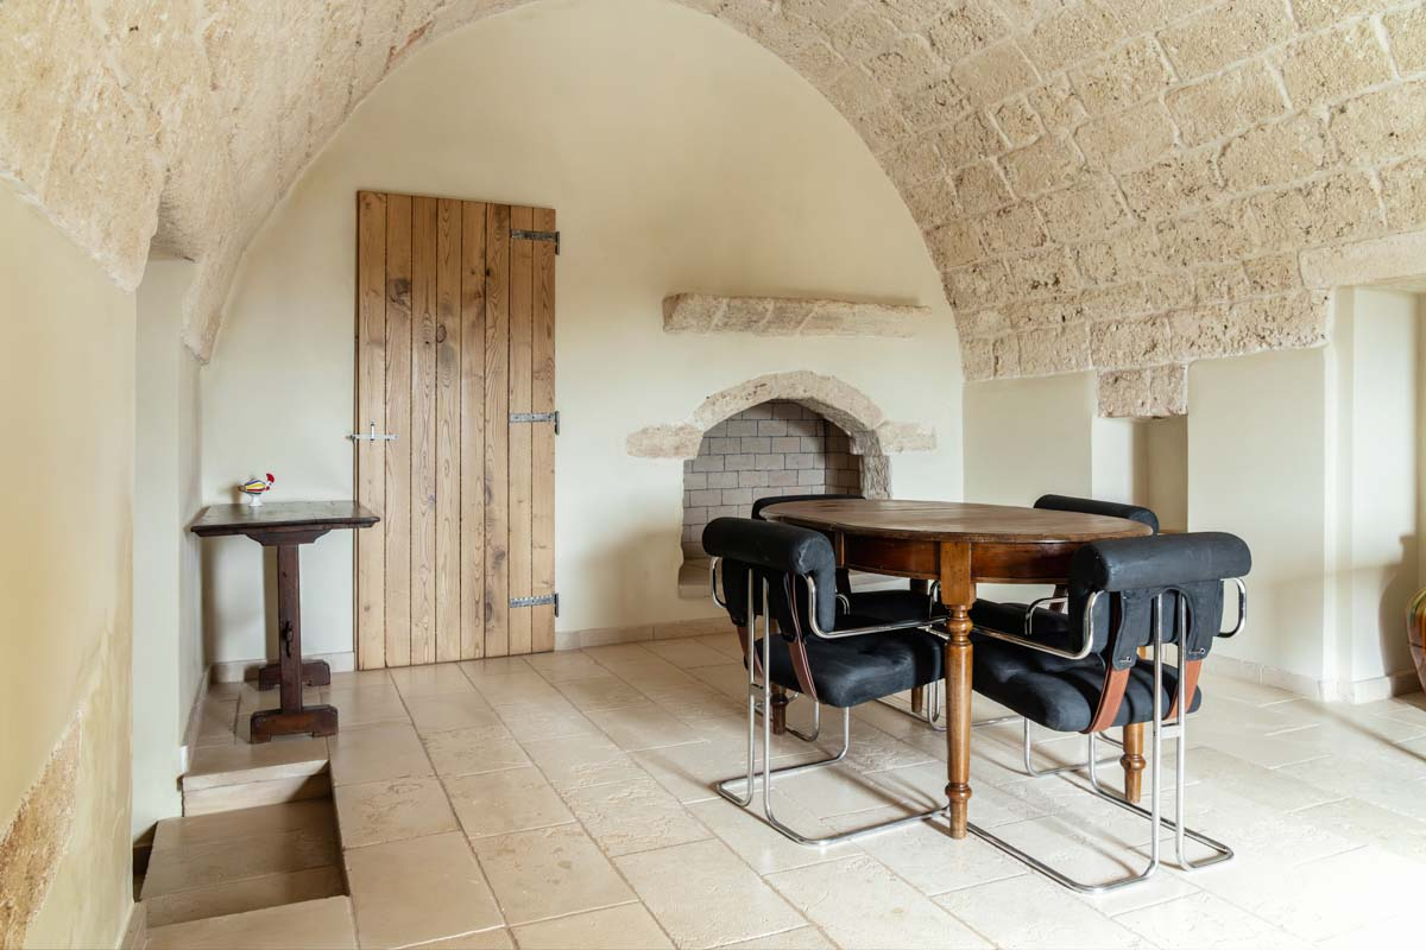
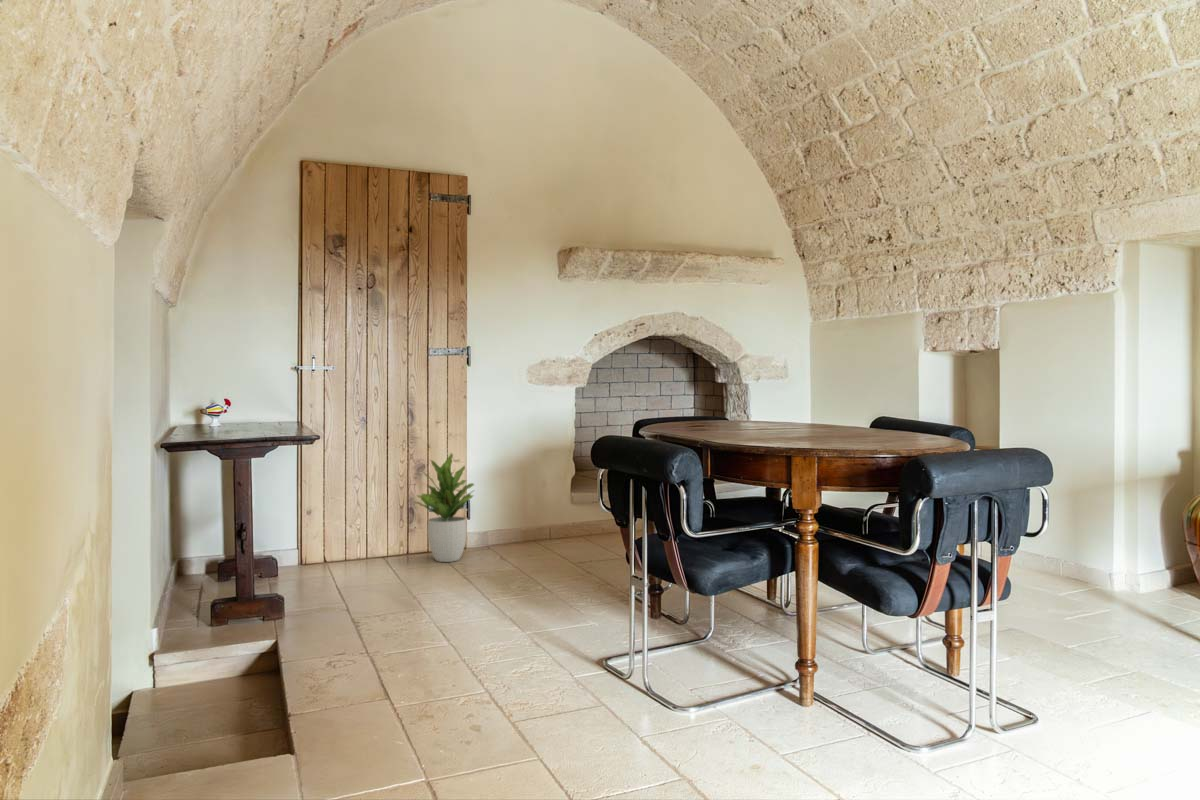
+ potted plant (446, 506)
